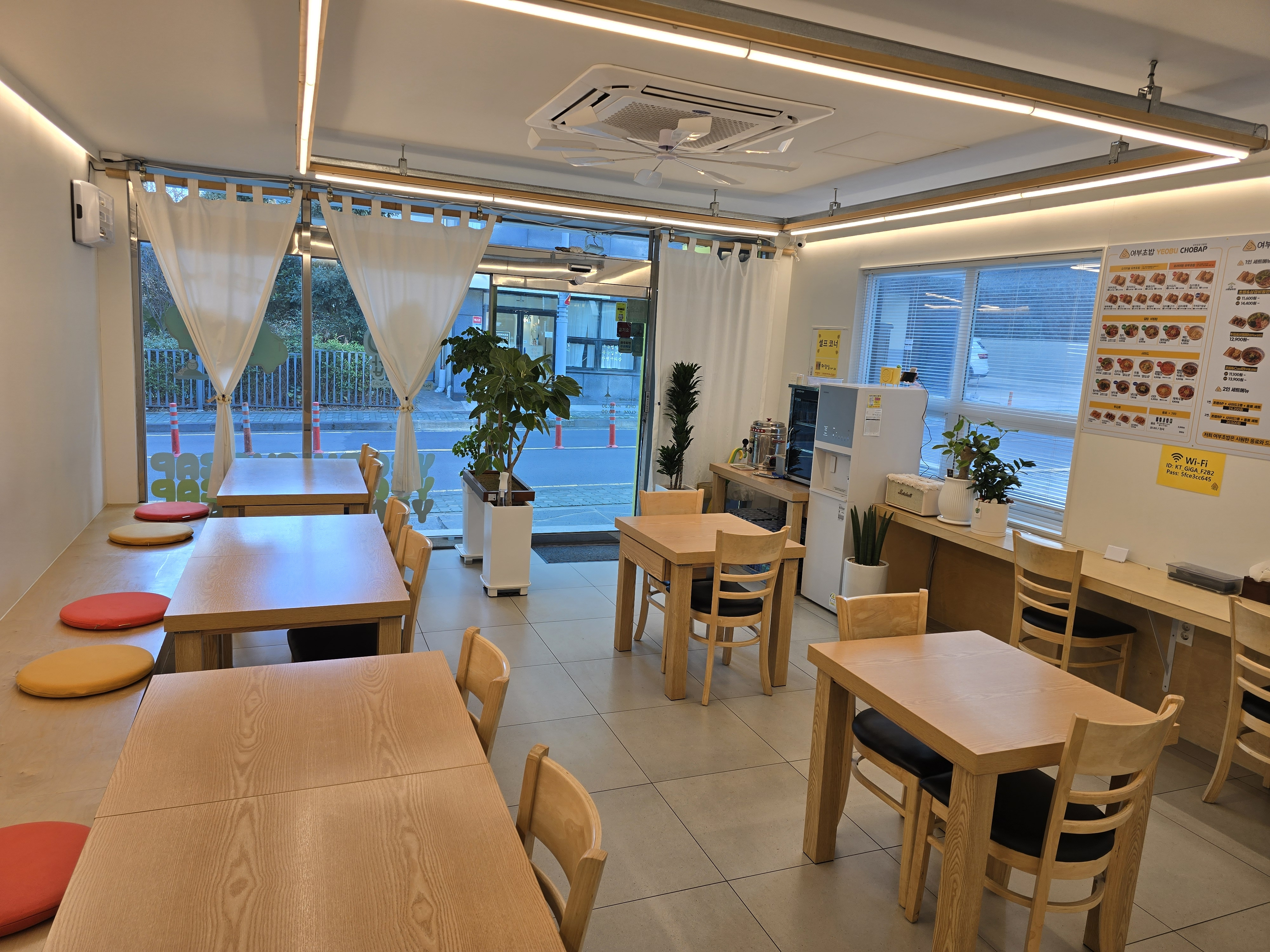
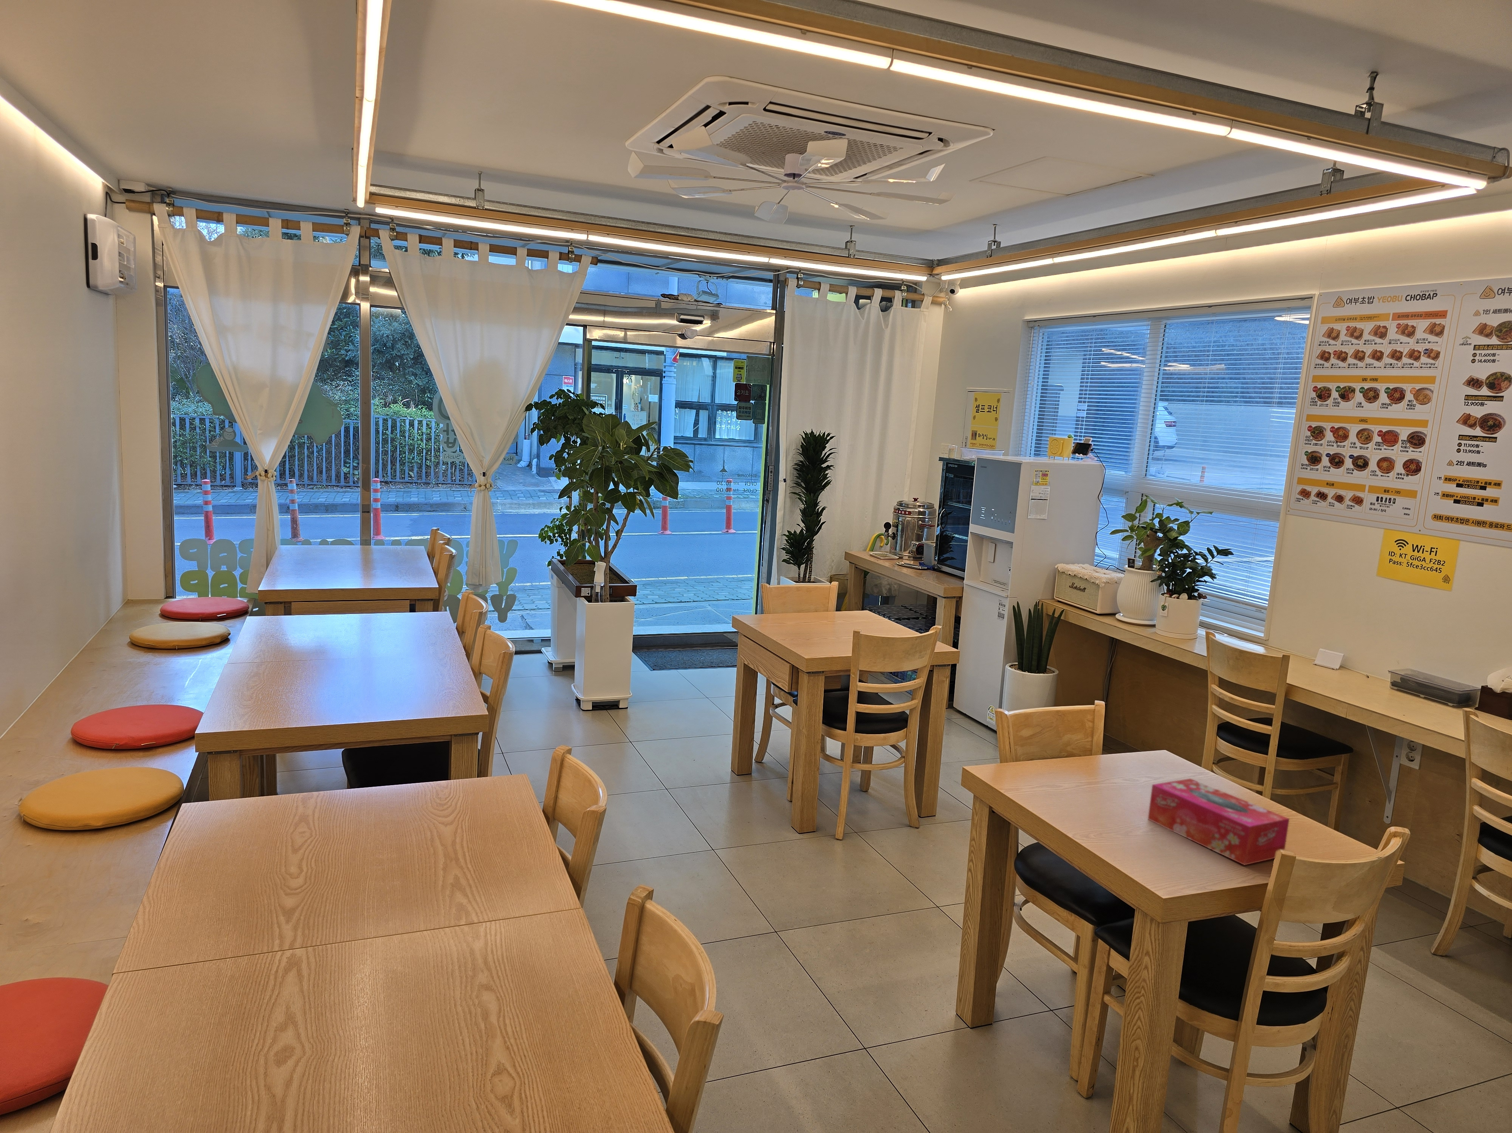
+ tissue box (1216, 819)
